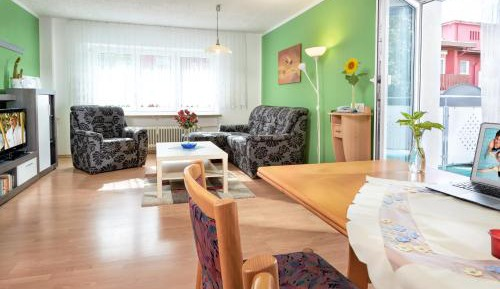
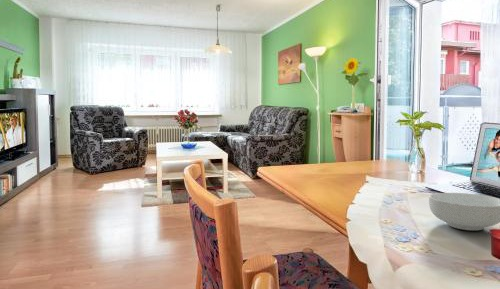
+ cereal bowl (465, 212)
